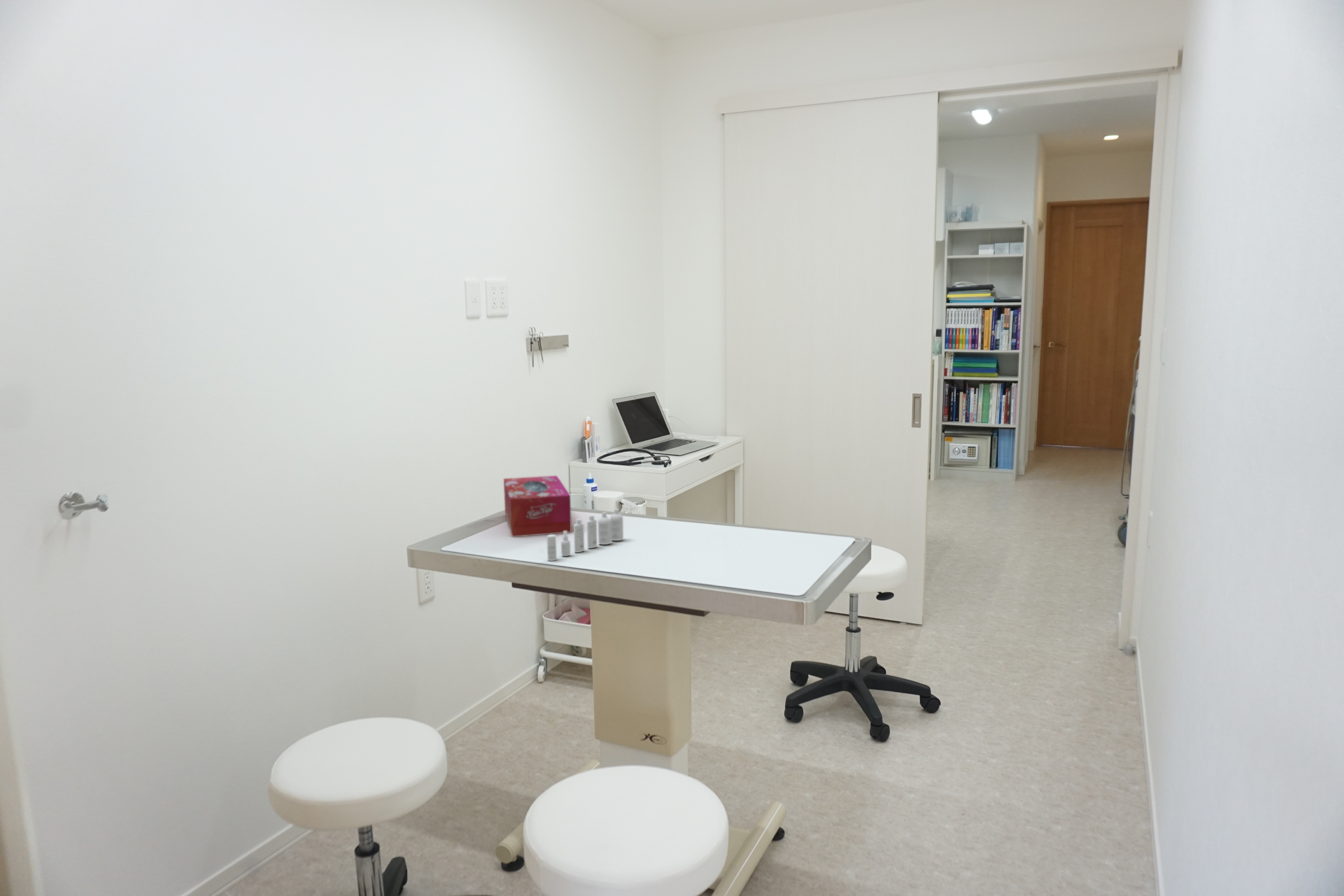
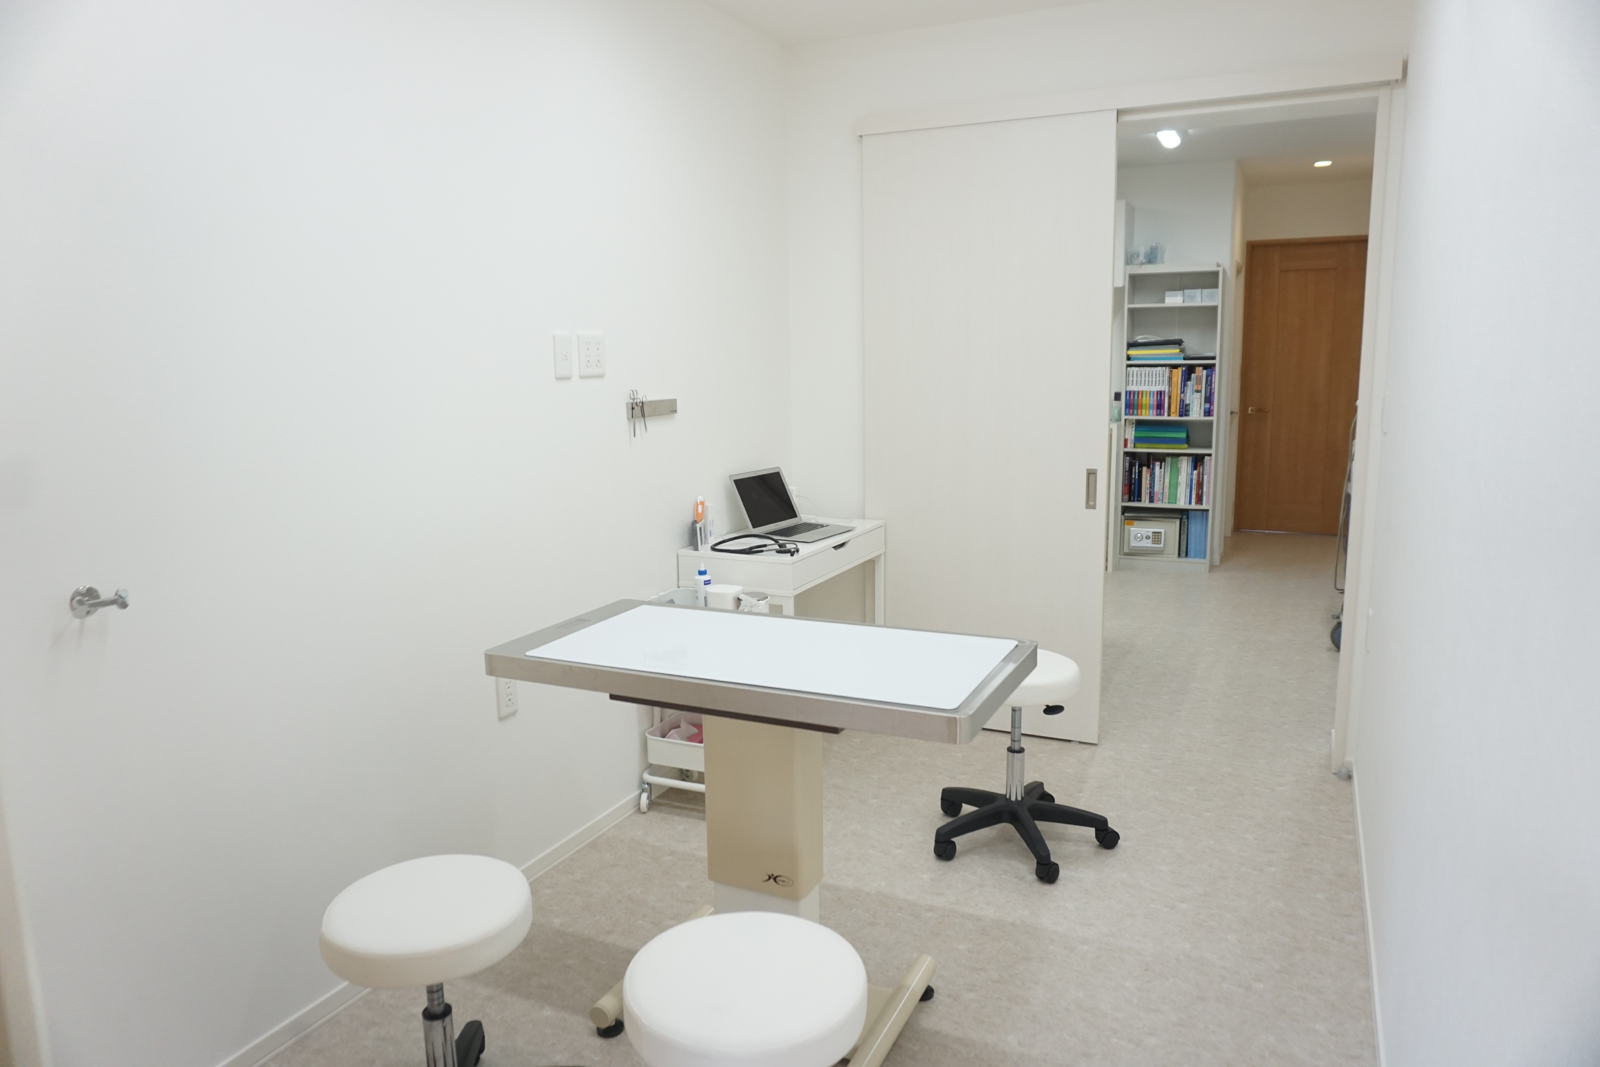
- tissue box (536, 504)
- bottle set (587, 533)
